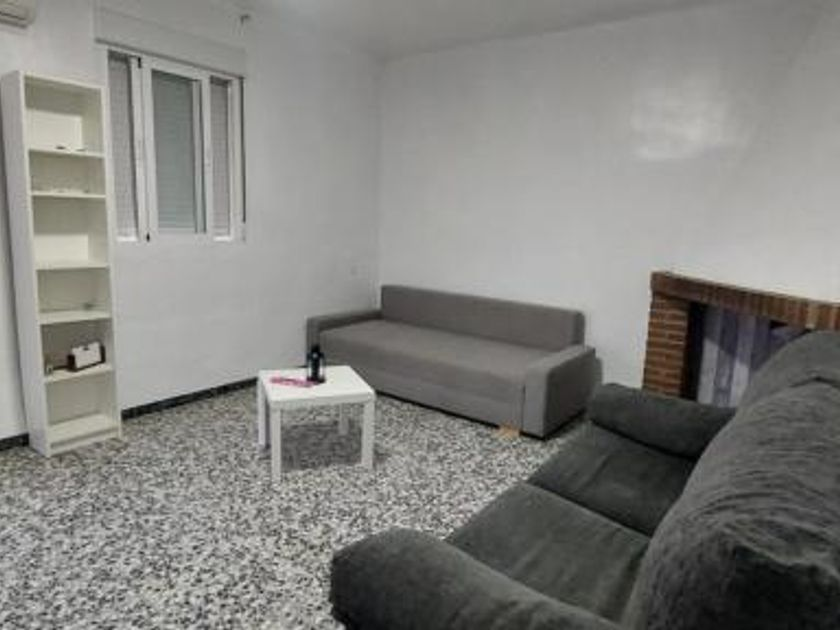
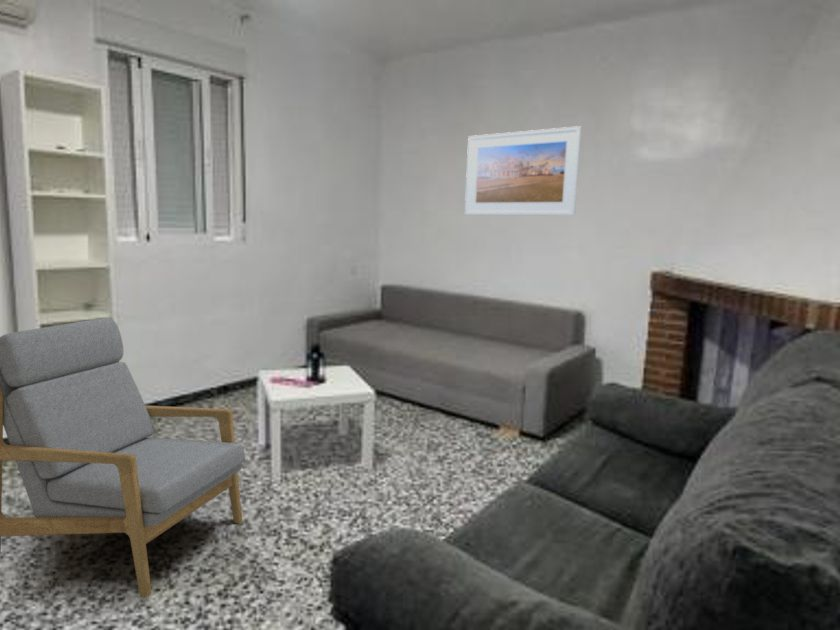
+ armchair (119, 436)
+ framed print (518, 173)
